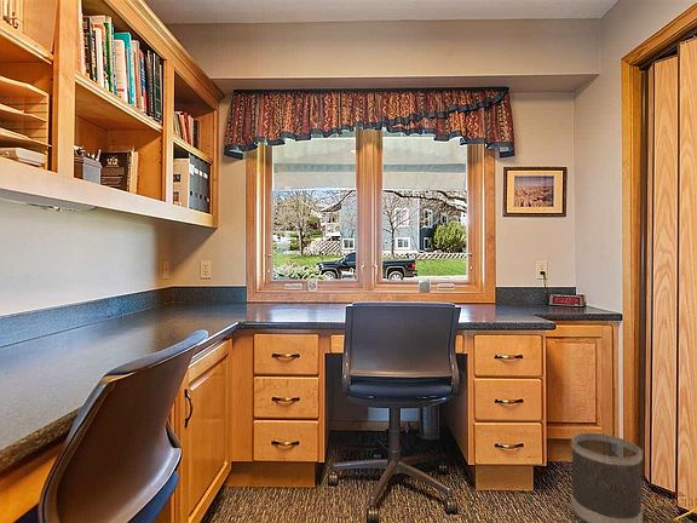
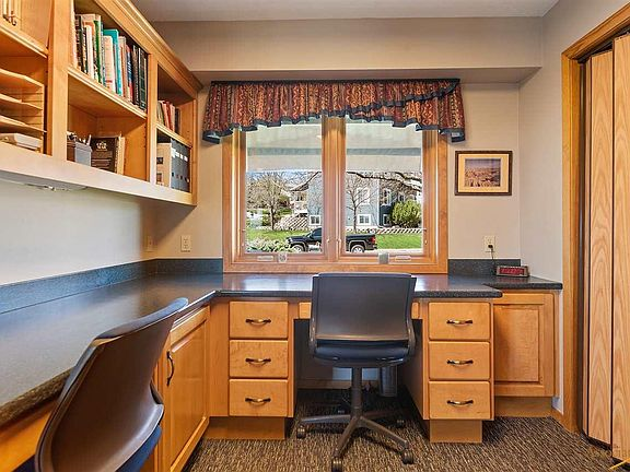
- wastebasket (605, 479)
